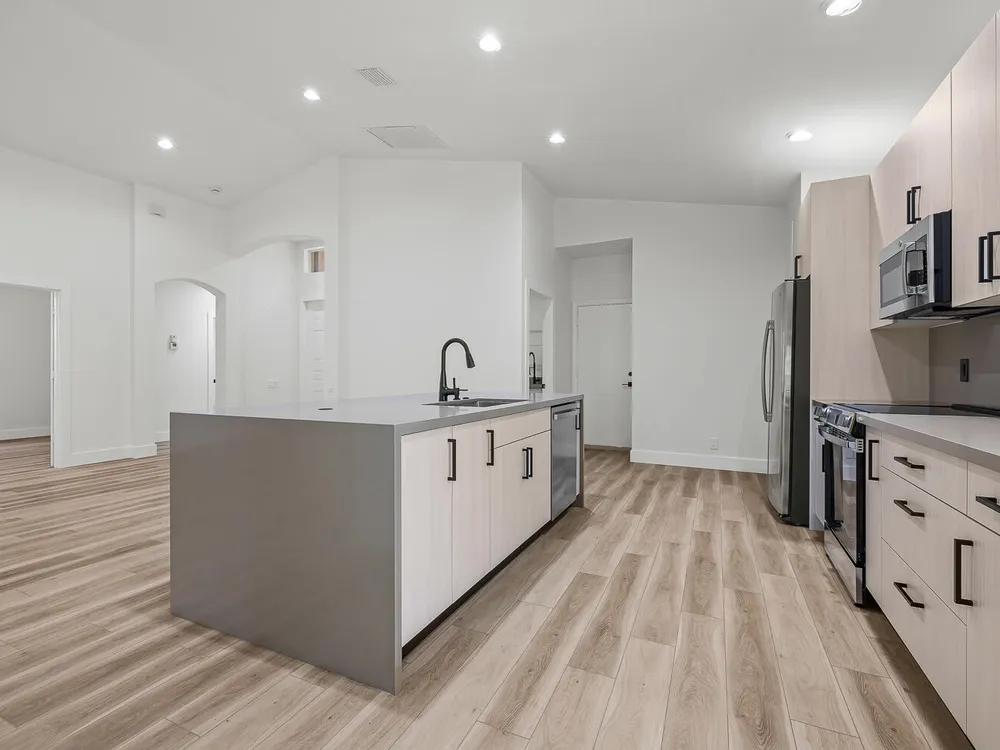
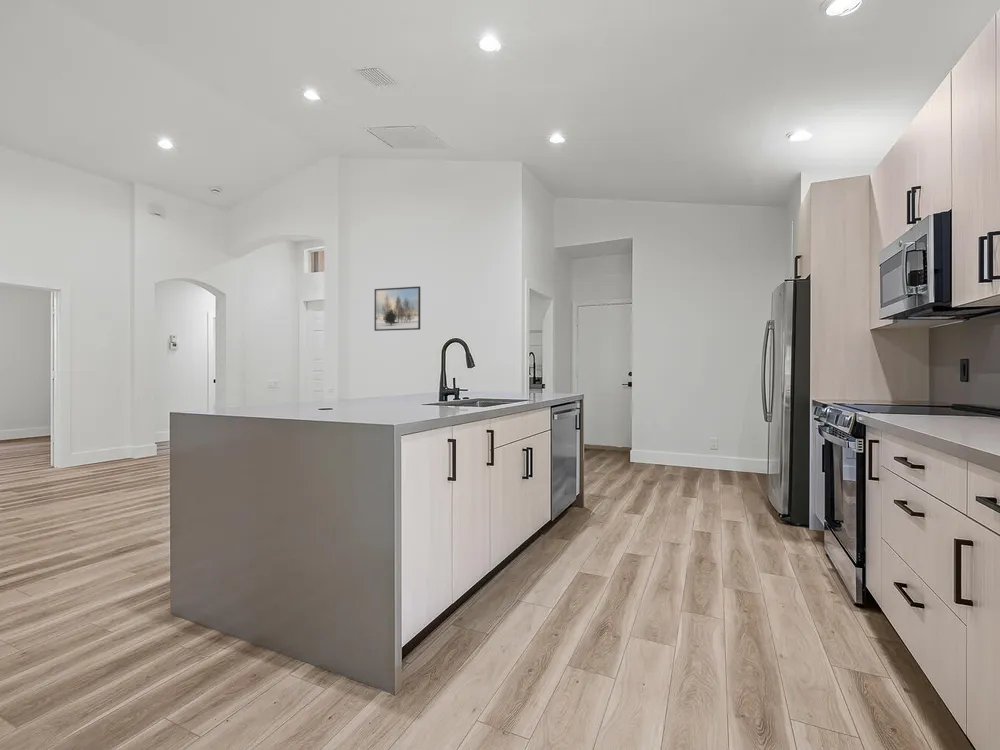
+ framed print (397, 309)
